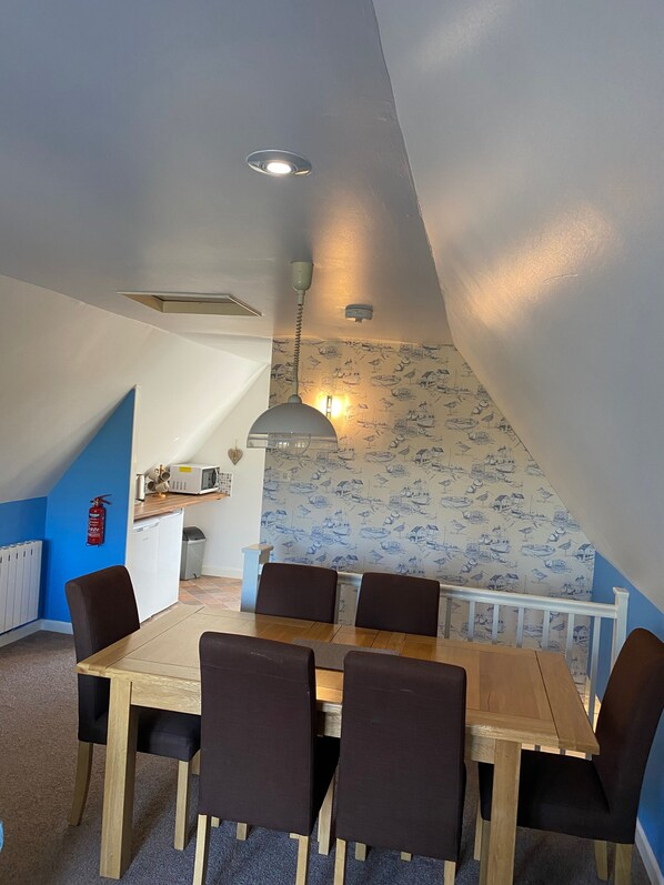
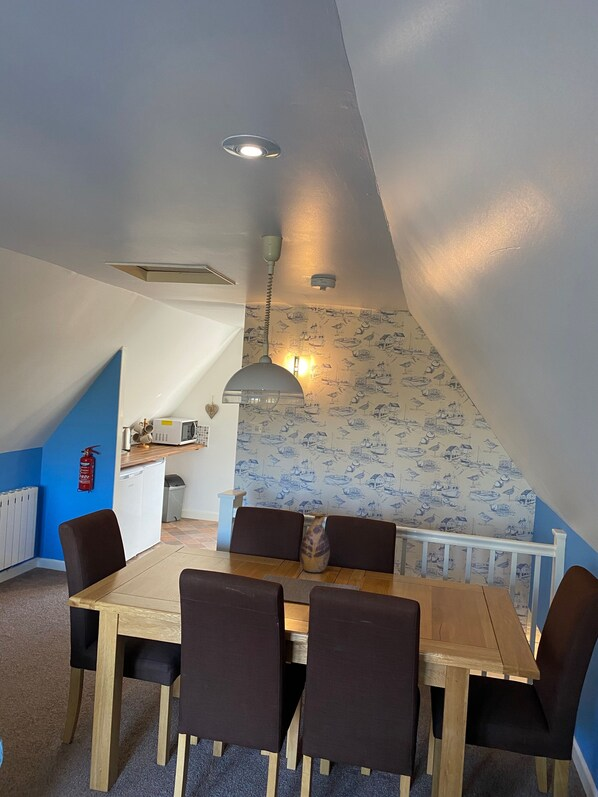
+ vase (315, 542)
